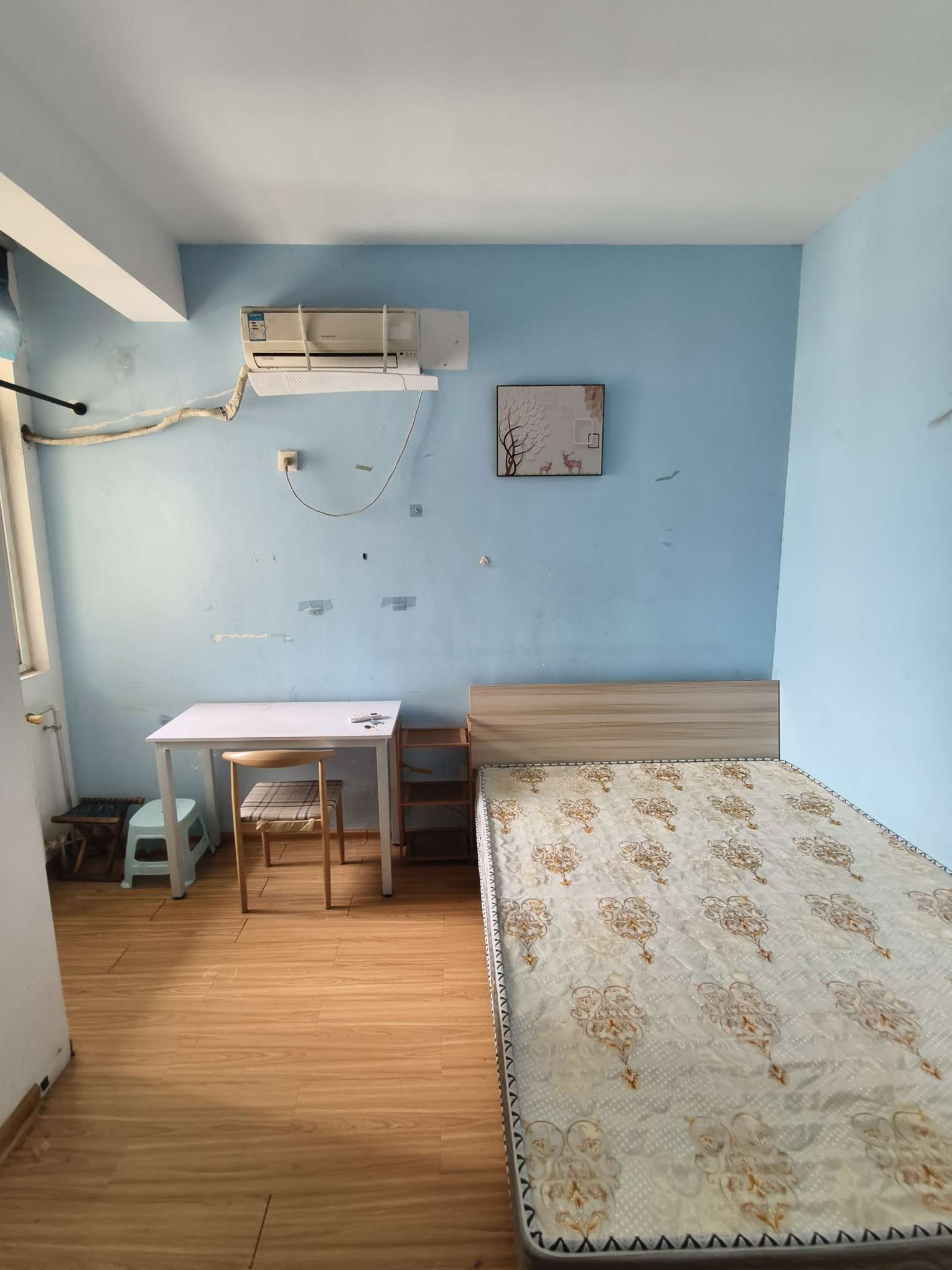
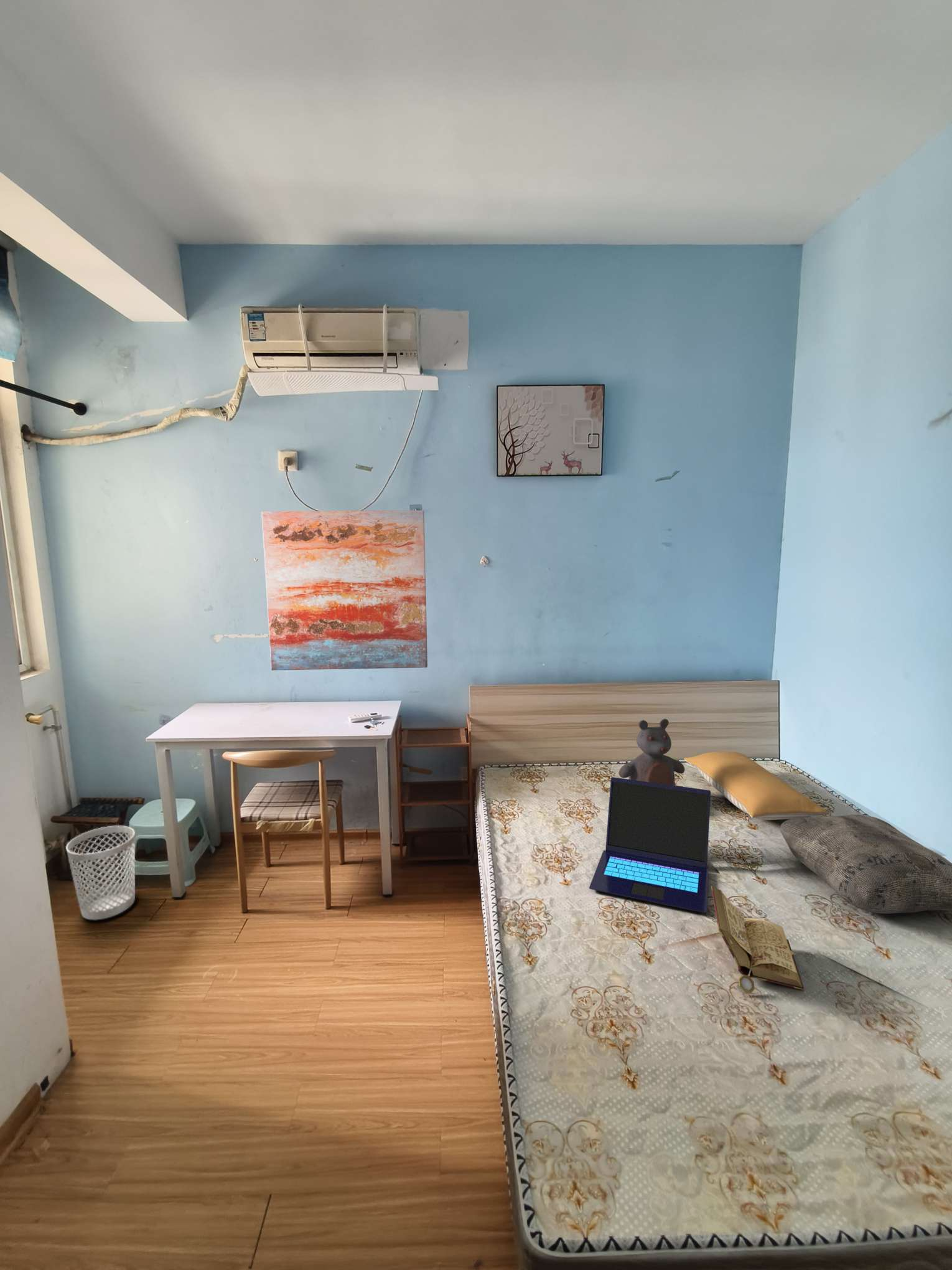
+ book (755, 934)
+ wall art (347, 591)
+ laptop (653, 839)
+ wastebasket (105, 873)
+ pillow (748, 783)
+ cushion (869, 858)
+ teddy bear (658, 764)
